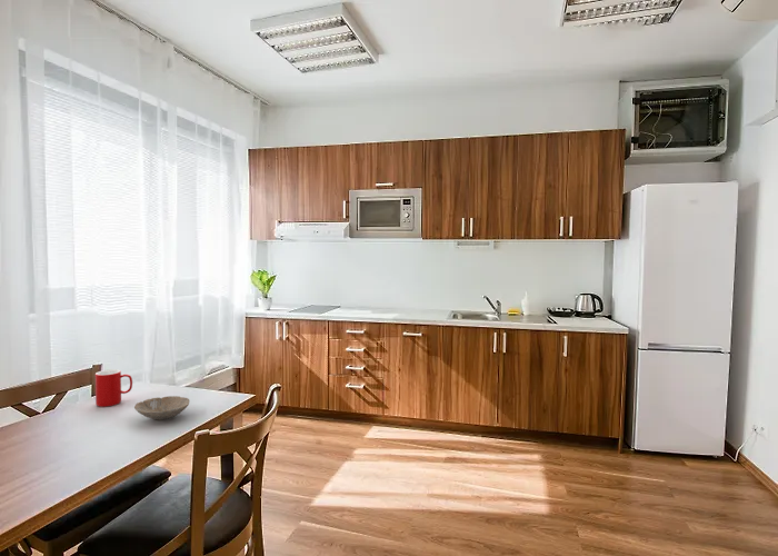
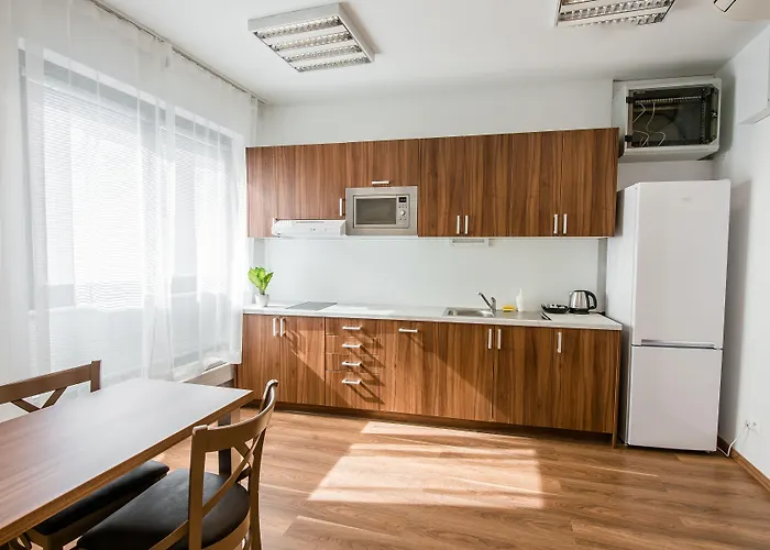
- cup (113, 387)
- bowl (162, 409)
